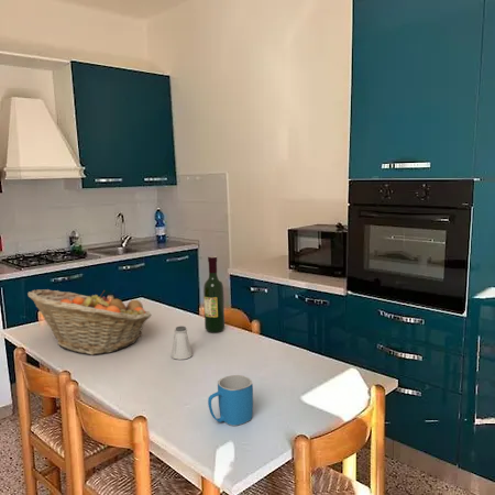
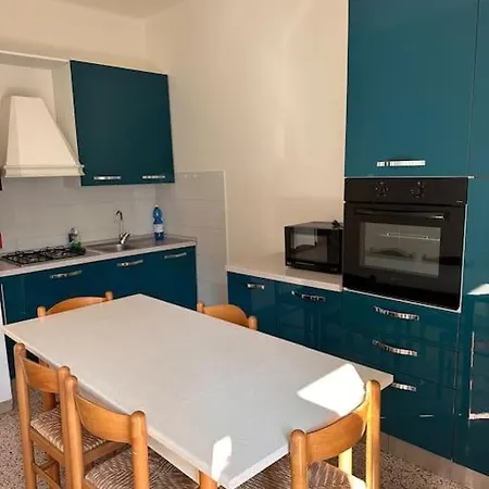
- mug (229, 402)
- fruit basket (90, 314)
- saltshaker (180, 341)
- wine bottle (213, 294)
